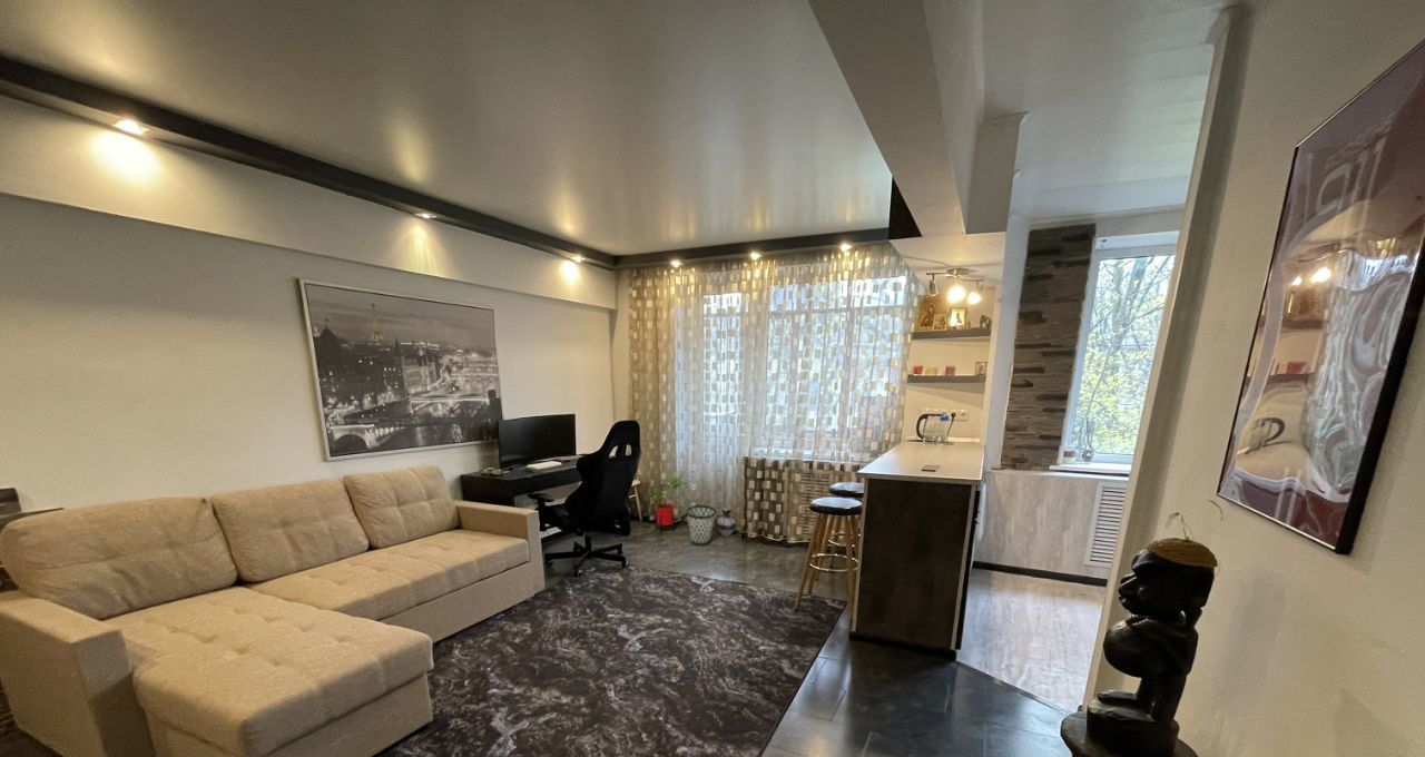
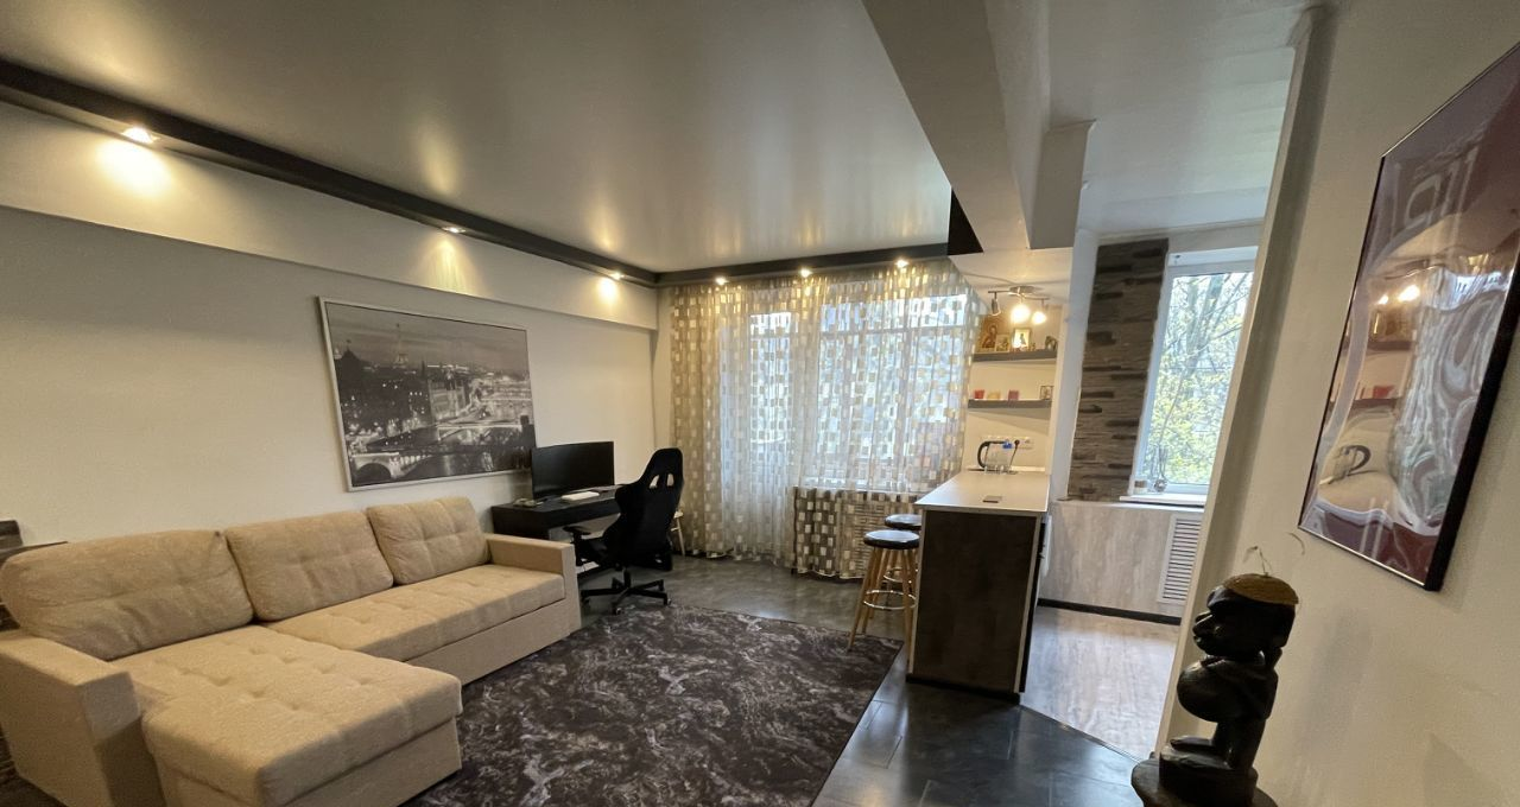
- ceramic jug (726, 521)
- wastebasket (701, 527)
- house plant (666, 503)
